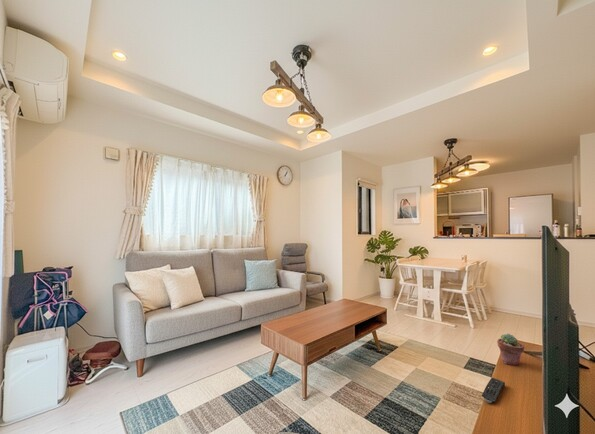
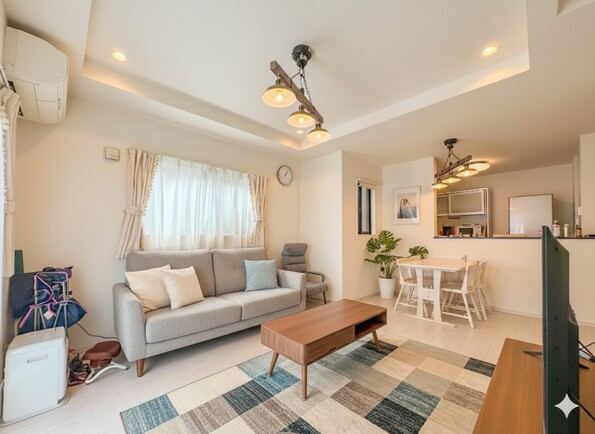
- potted succulent (510, 348)
- remote control (493, 390)
